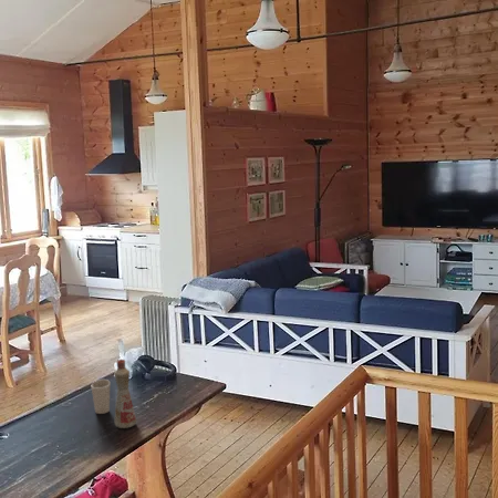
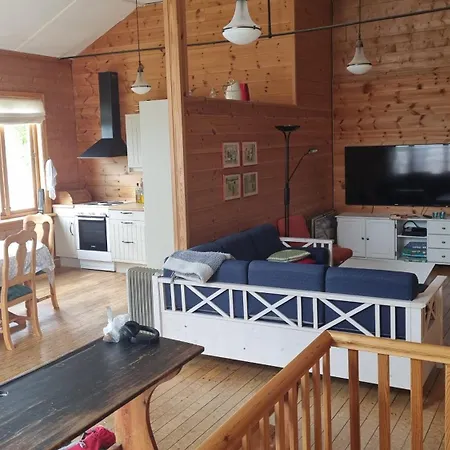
- cup (101, 396)
- bottle (123, 392)
